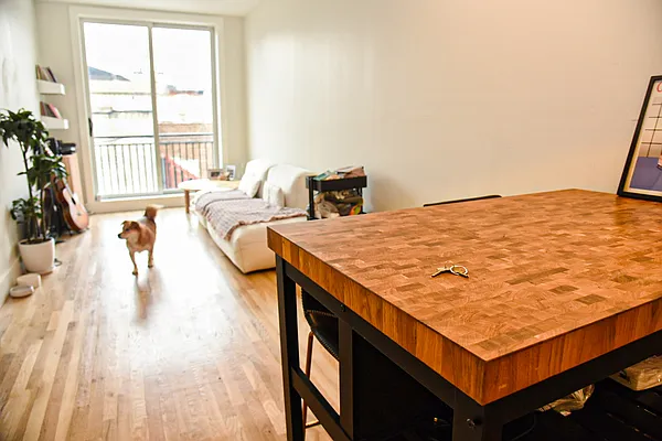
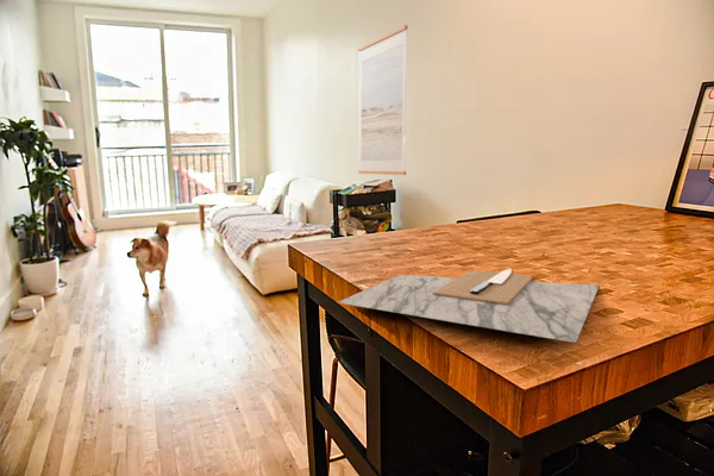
+ wall art (380, 107)
+ cutting board (489, 281)
